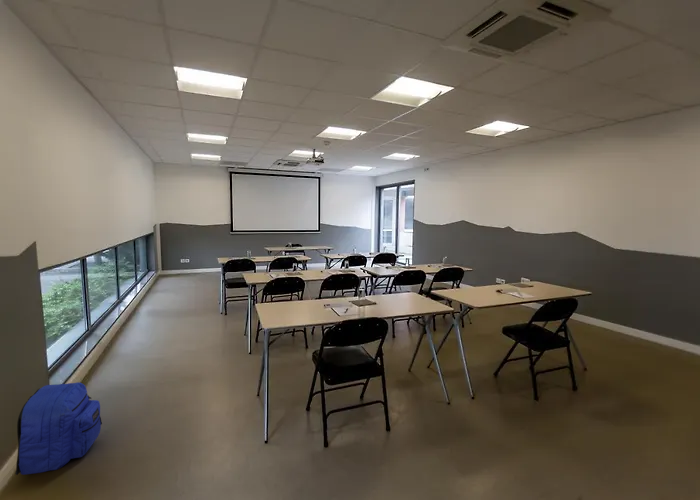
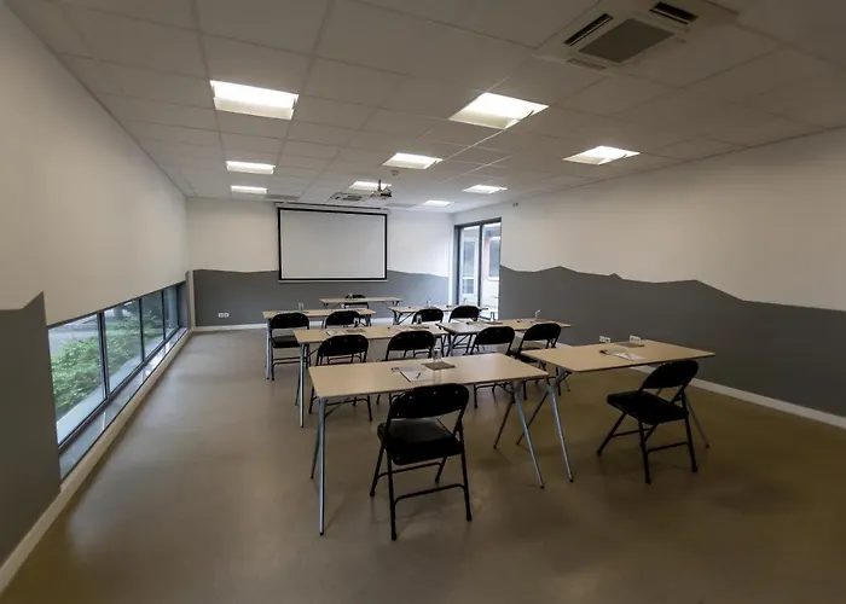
- backpack (62, 419)
